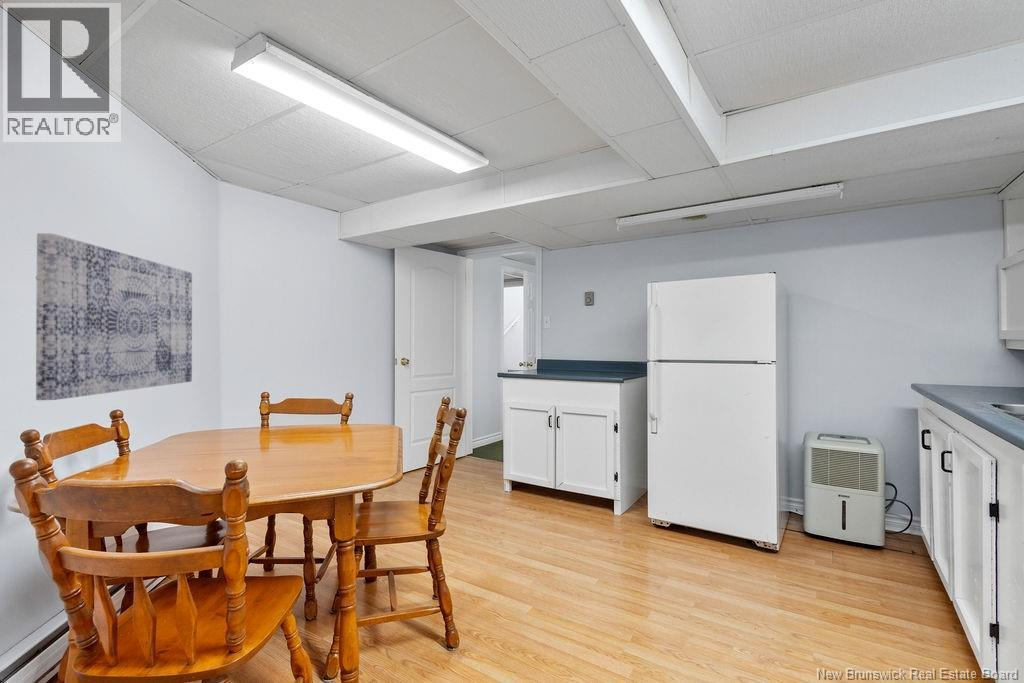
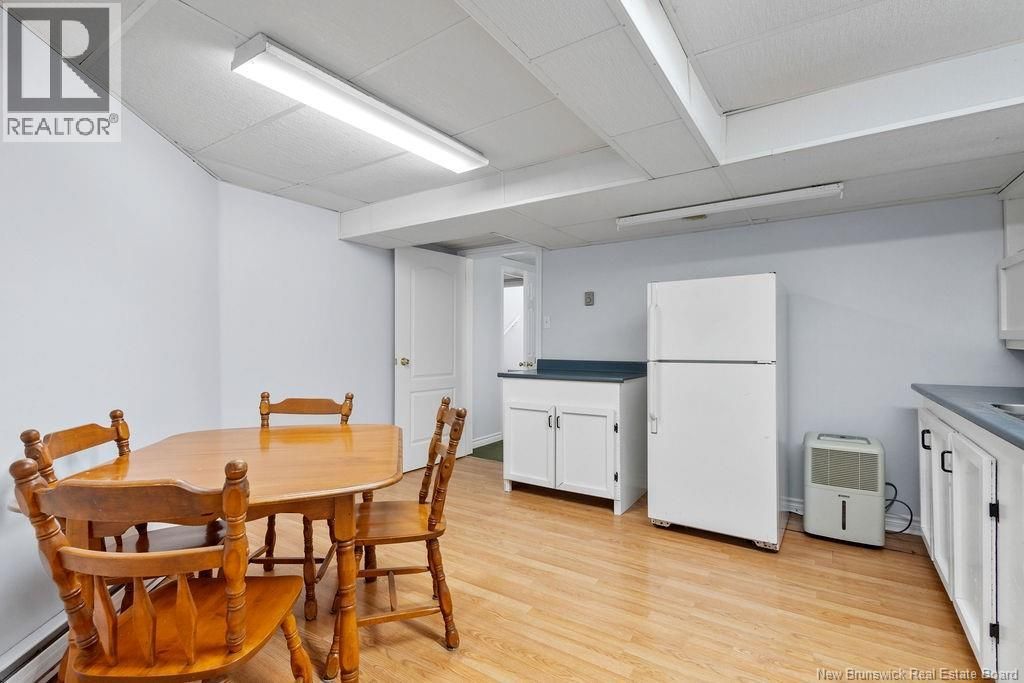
- wall art (130, 323)
